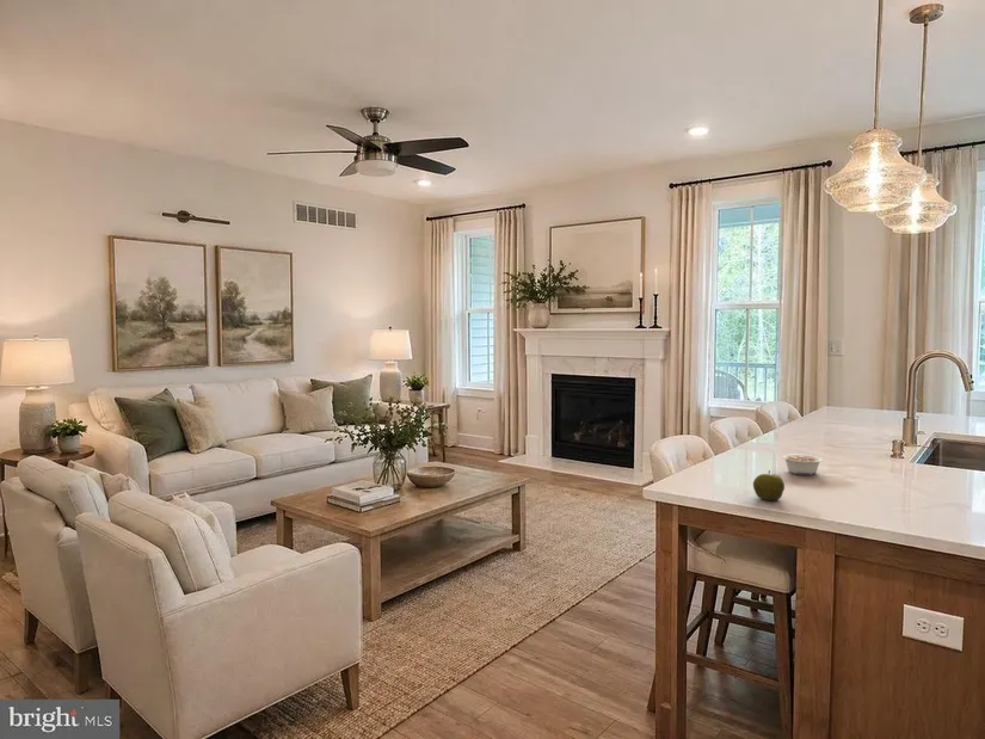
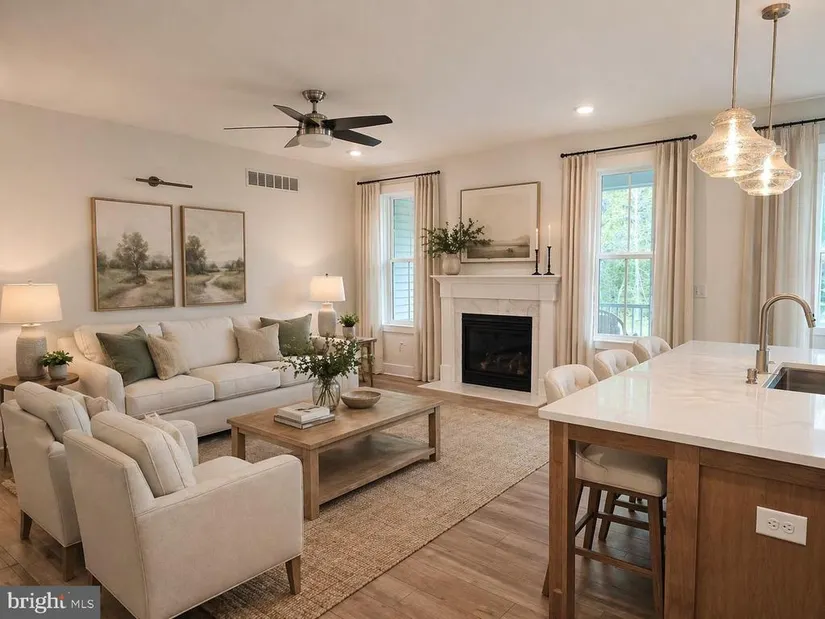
- legume (801, 463)
- apple (768, 484)
